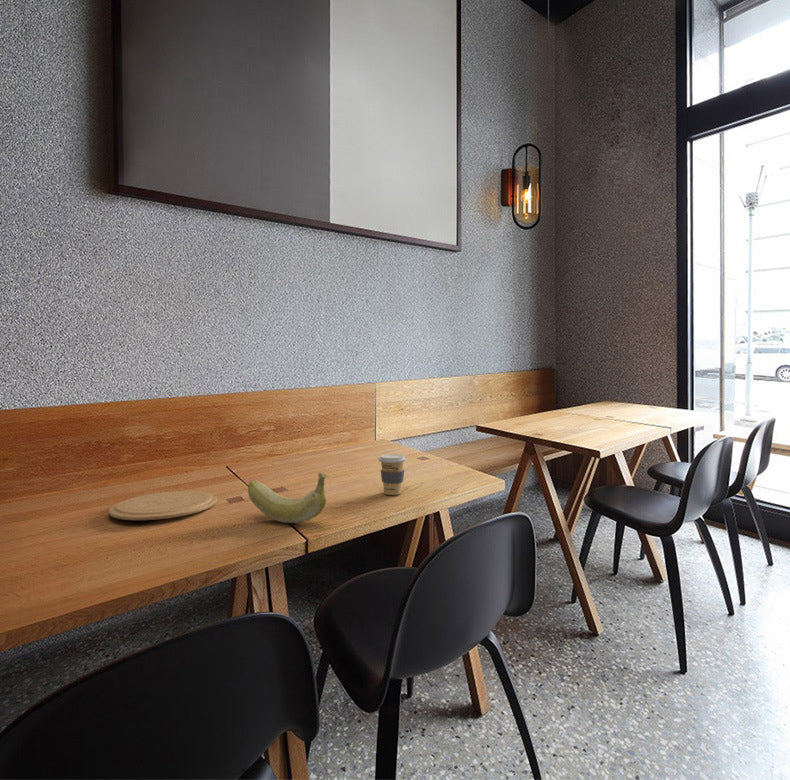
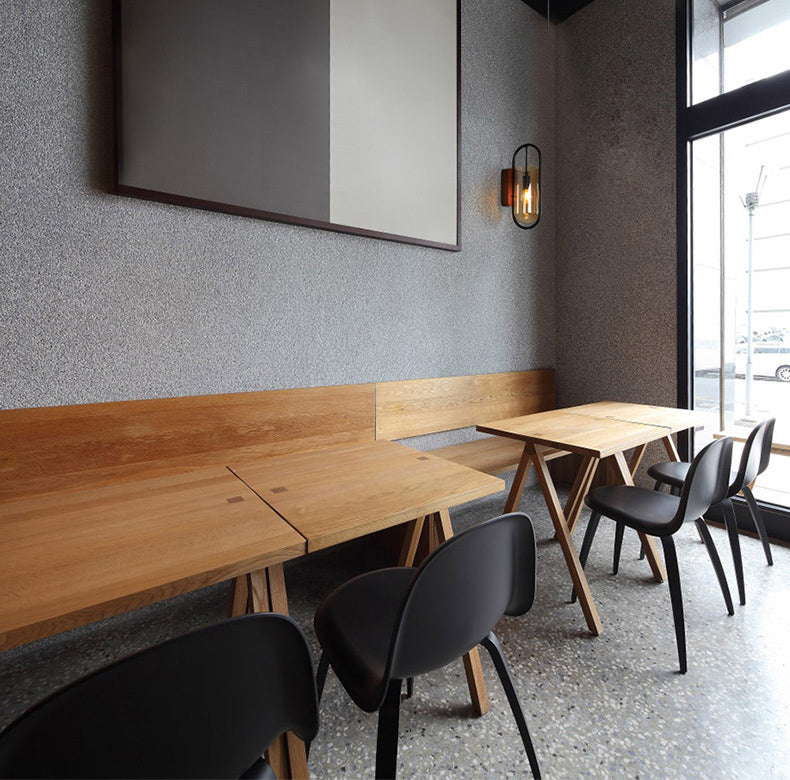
- coffee cup (392, 474)
- plate (165, 503)
- banana (285, 497)
